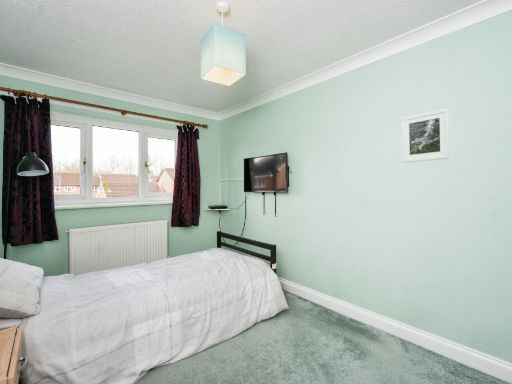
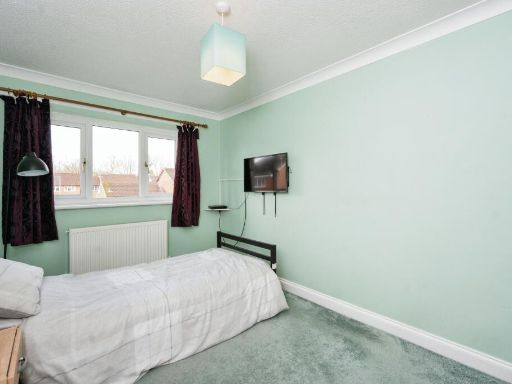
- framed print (424, 137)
